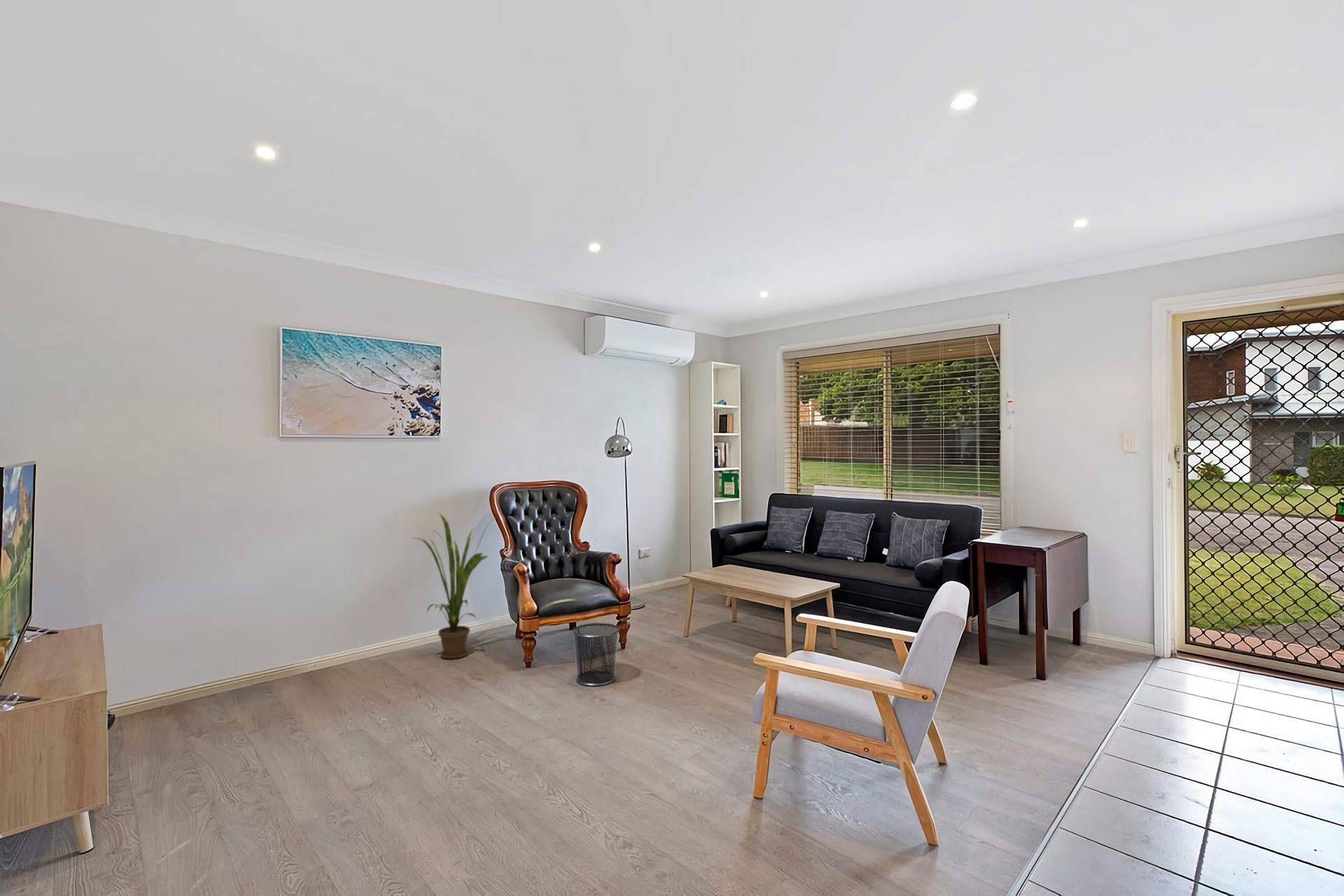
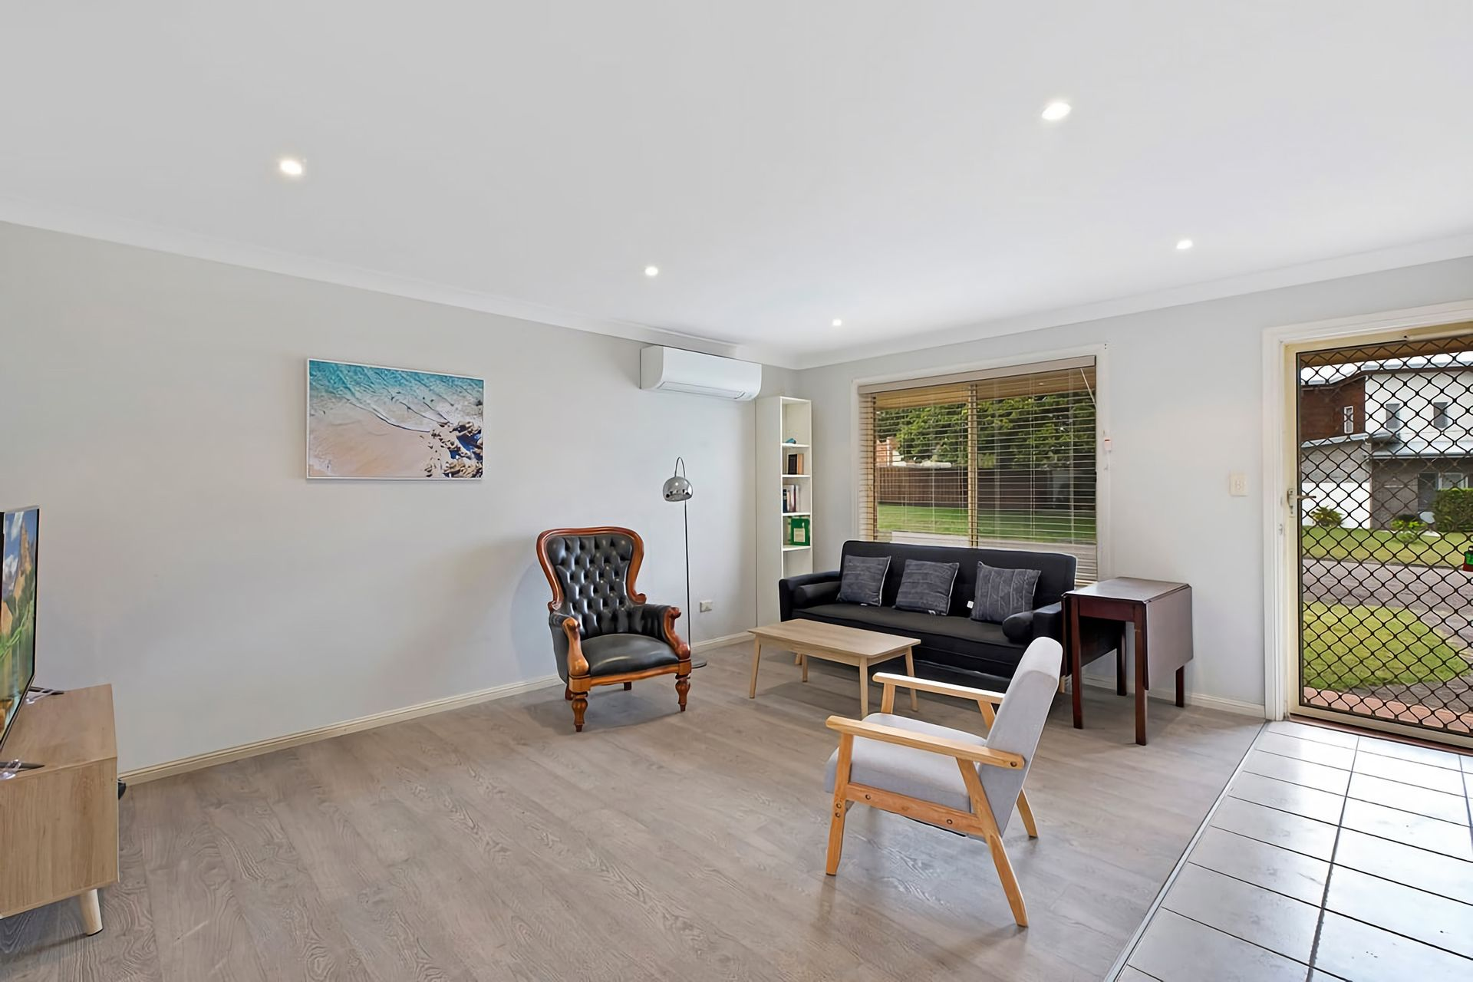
- waste bin (596, 654)
- house plant (447, 584)
